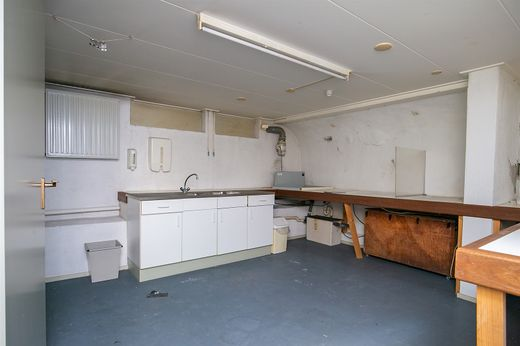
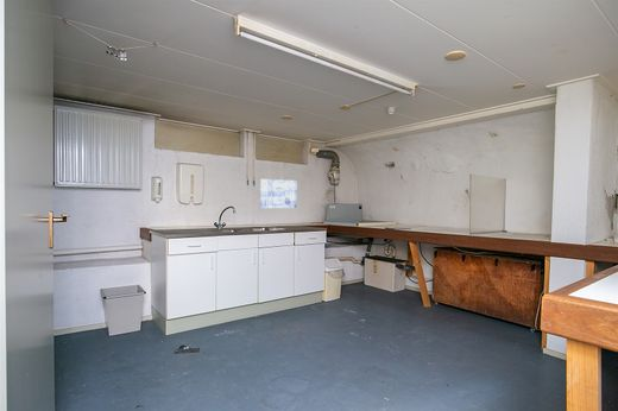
+ wall art (278, 194)
